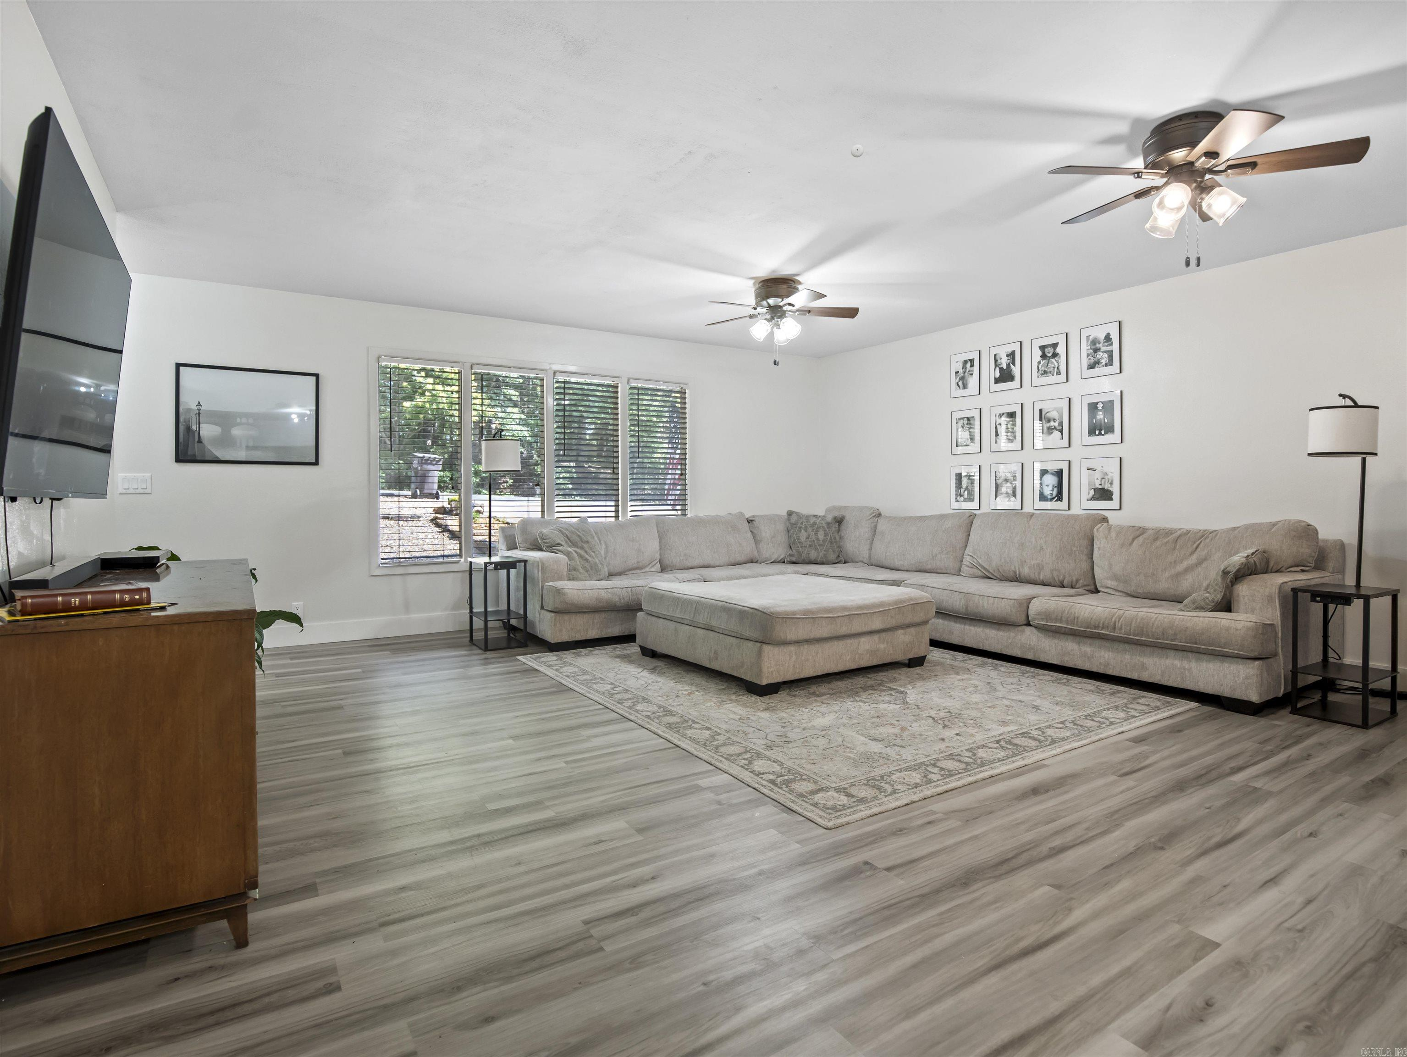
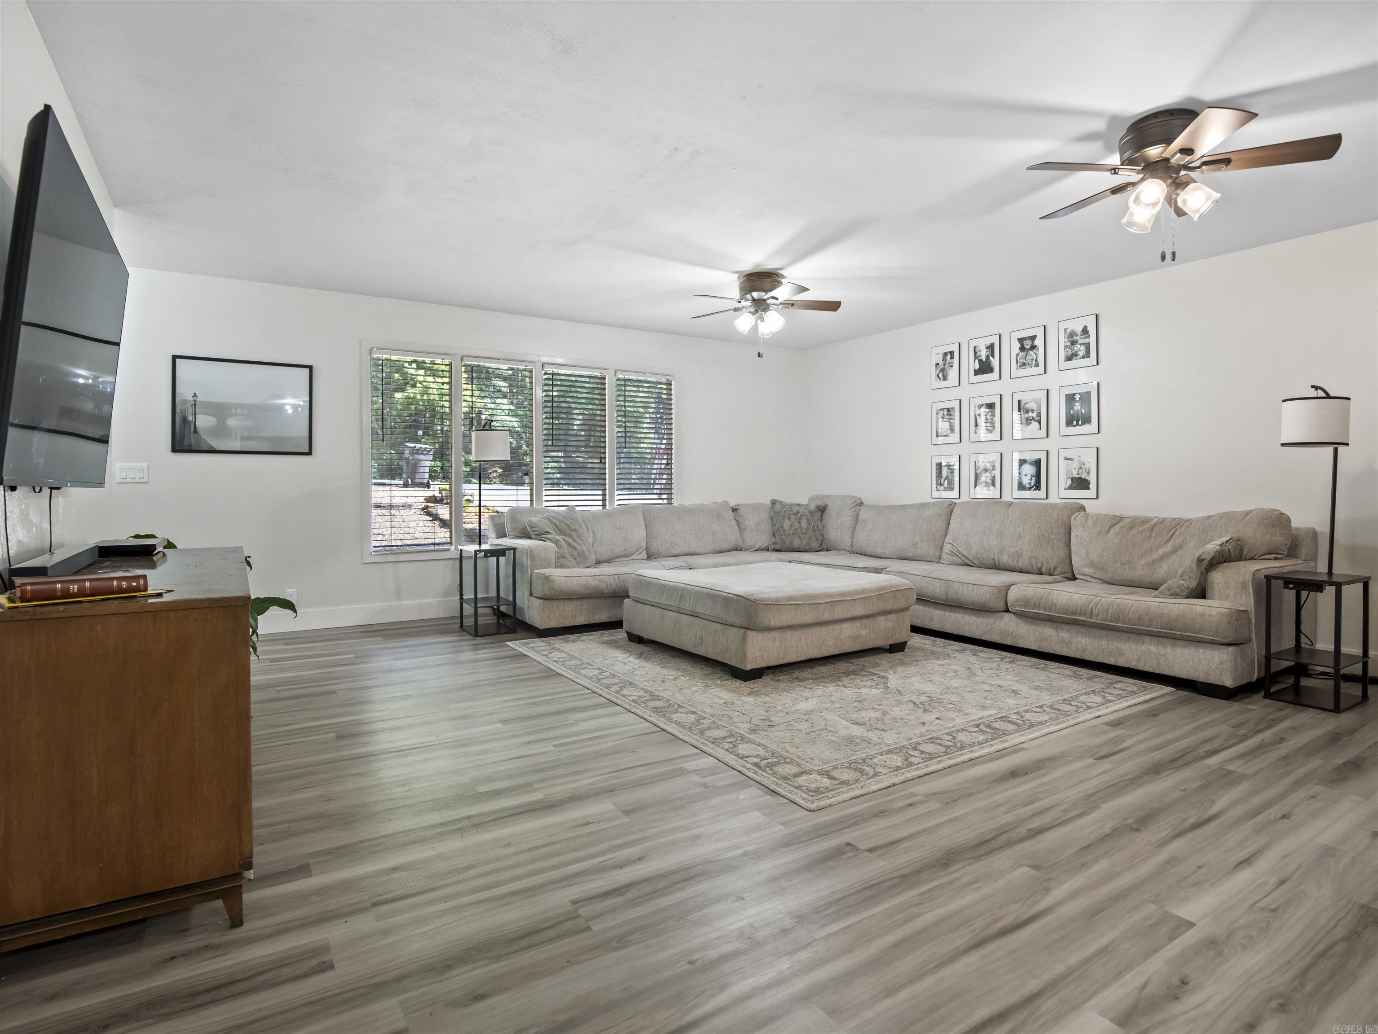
- smoke detector (858, 152)
